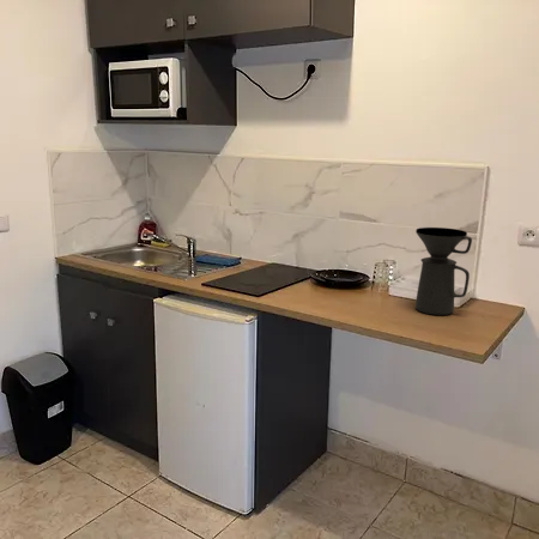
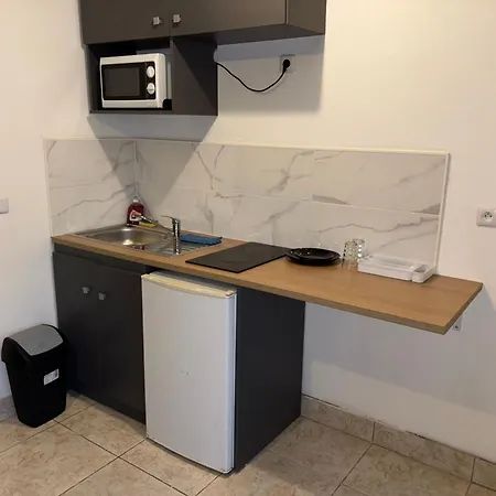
- coffee maker (437, 271)
